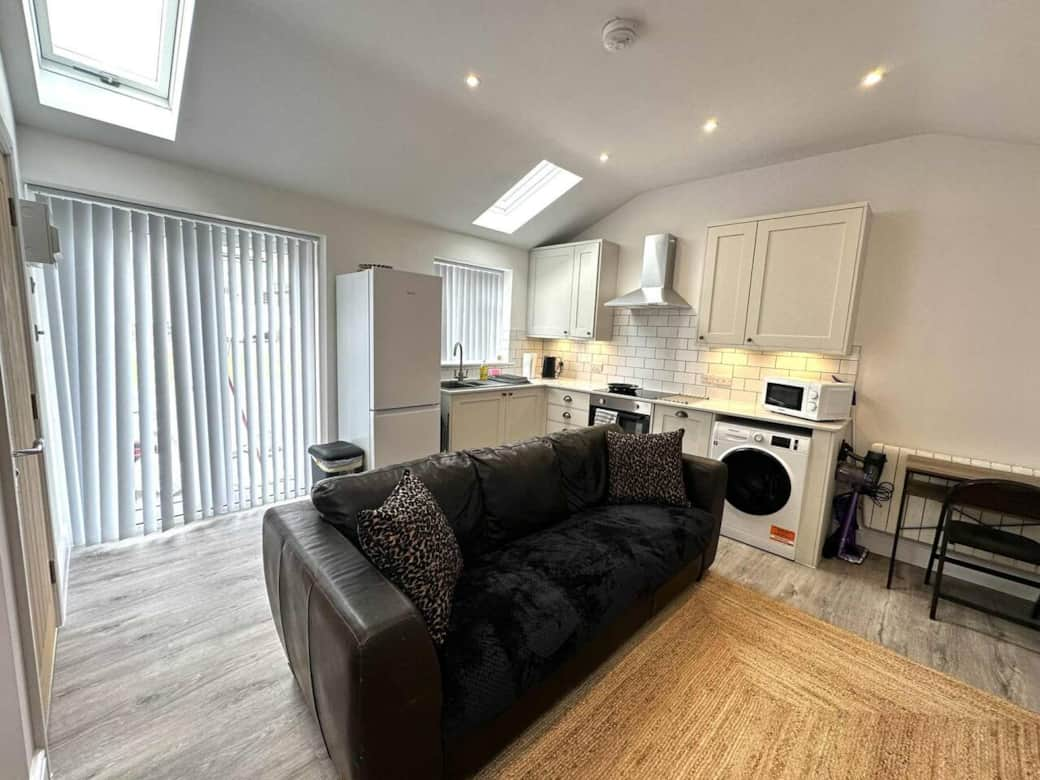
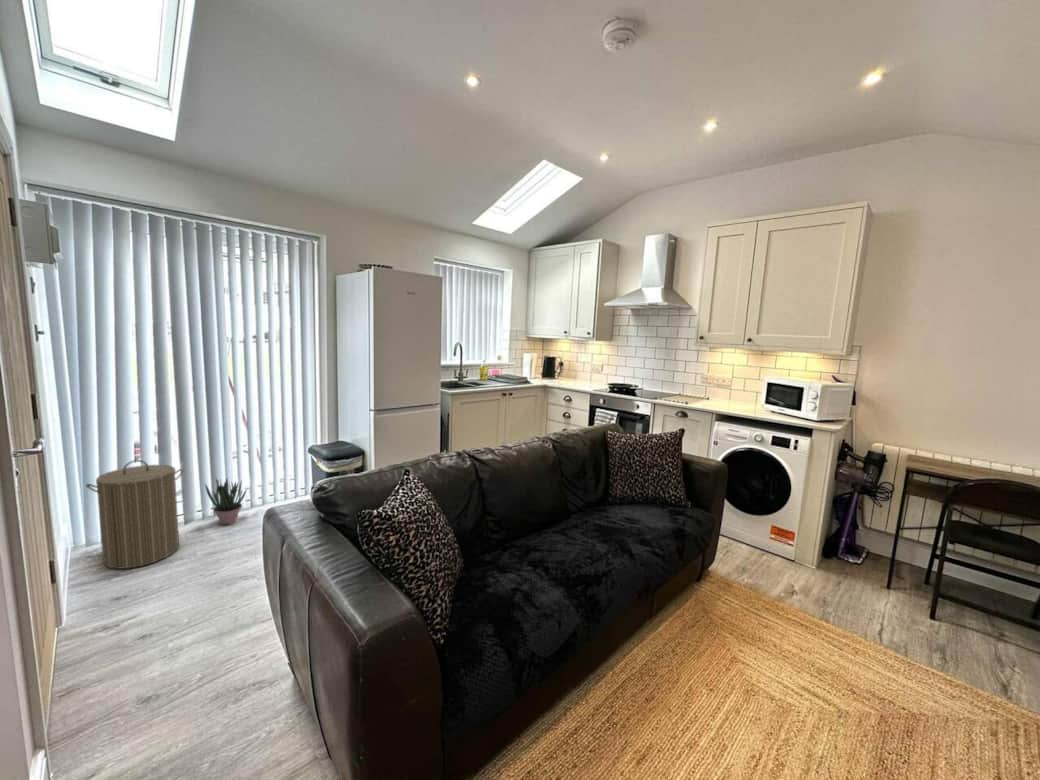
+ laundry hamper (139, 507)
+ potted plant (226, 500)
